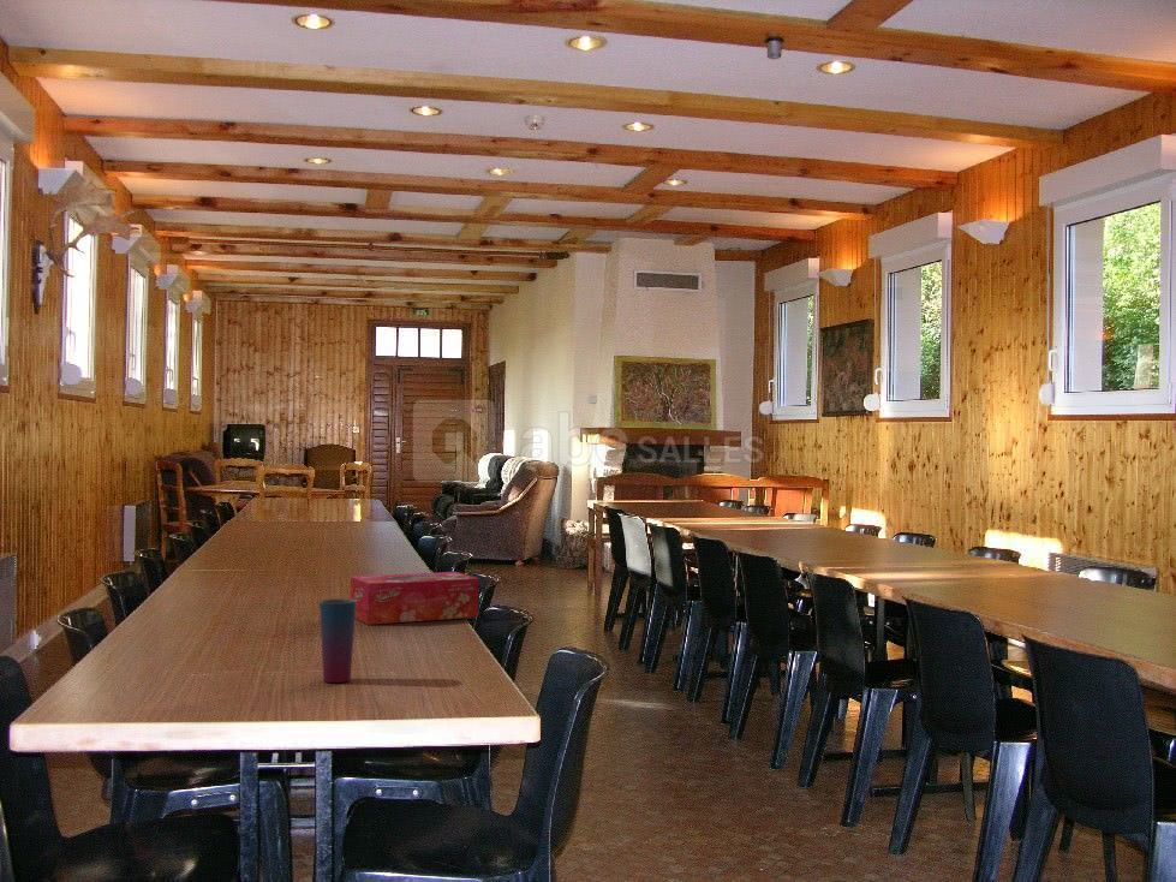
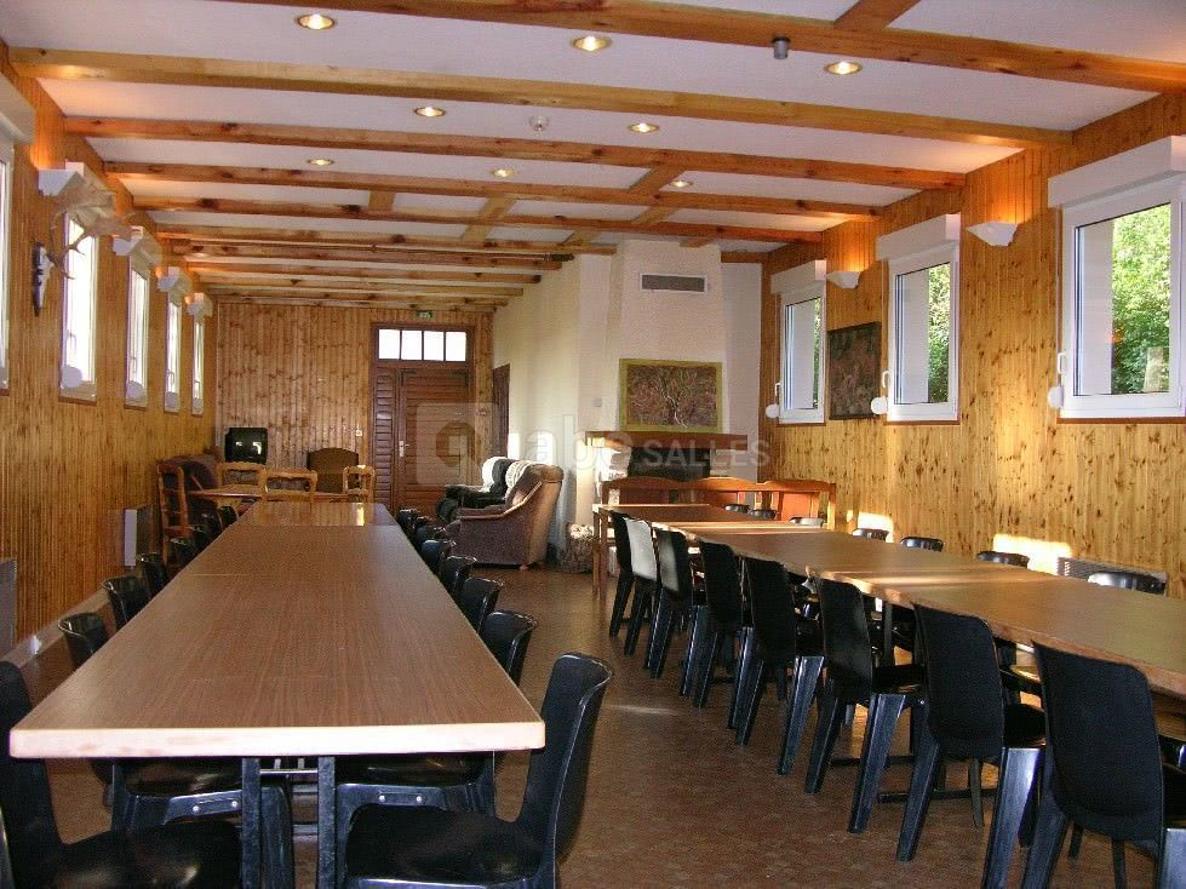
- tissue box (413, 596)
- cup (336, 640)
